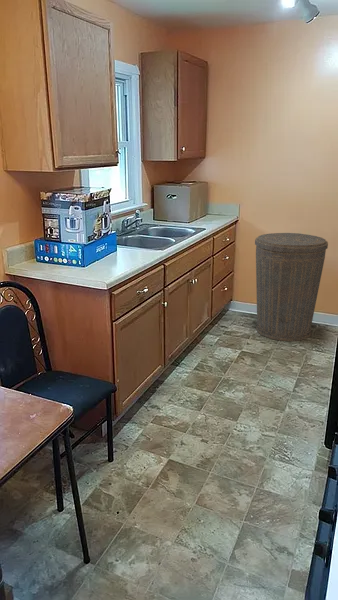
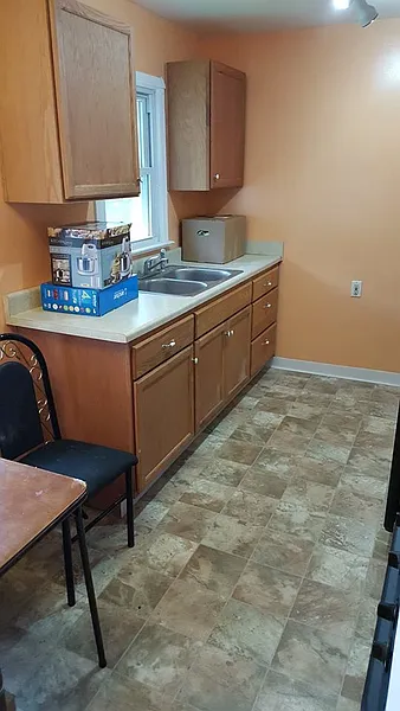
- trash can (287, 286)
